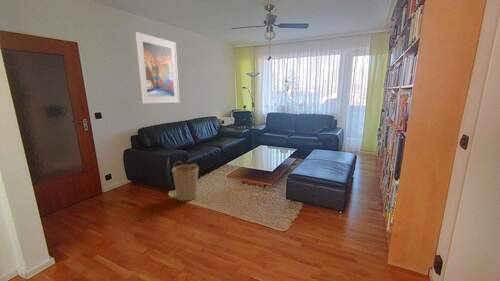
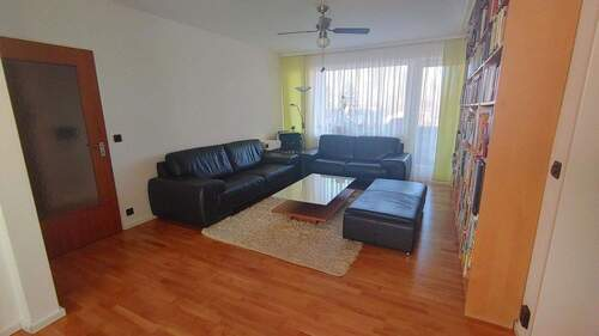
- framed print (159, 71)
- basket (186, 180)
